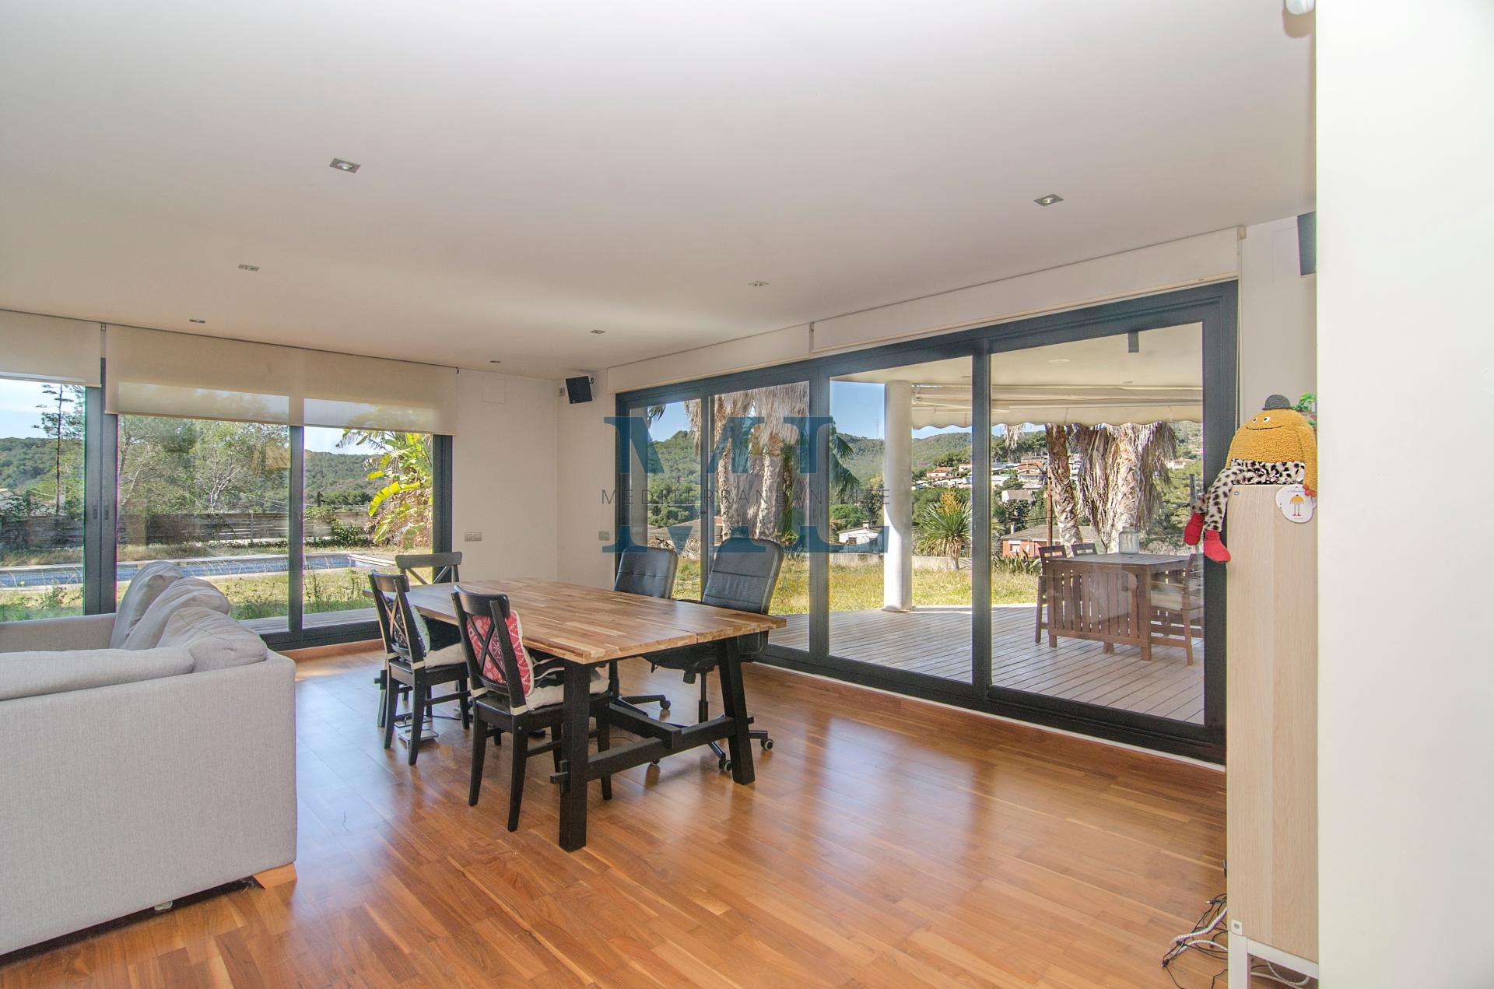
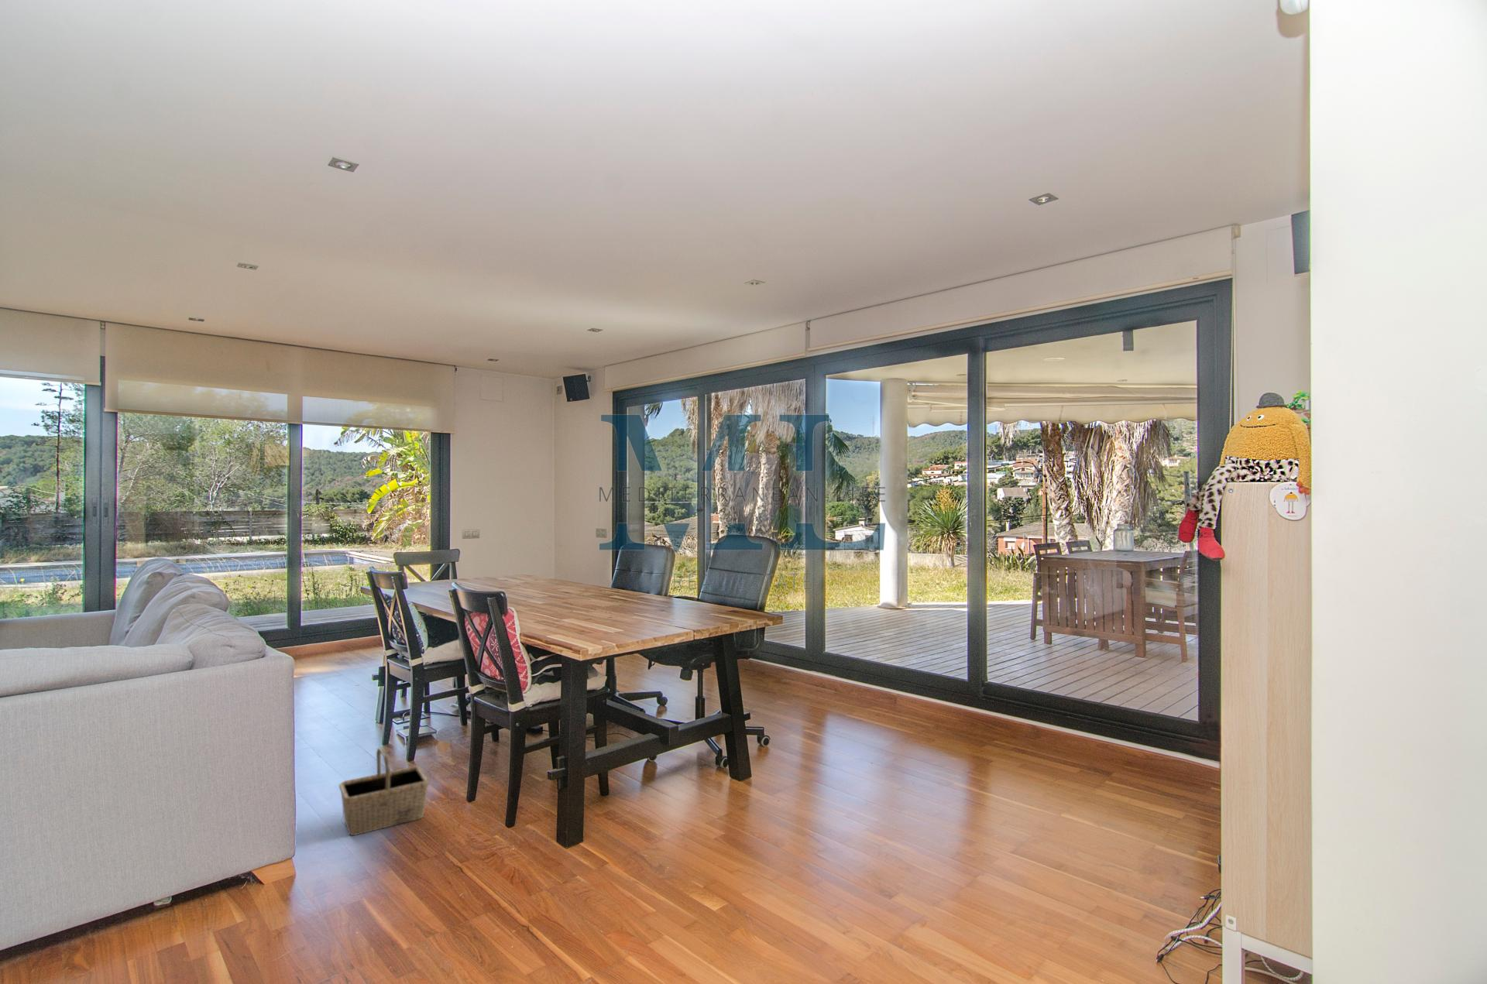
+ basket (384, 786)
